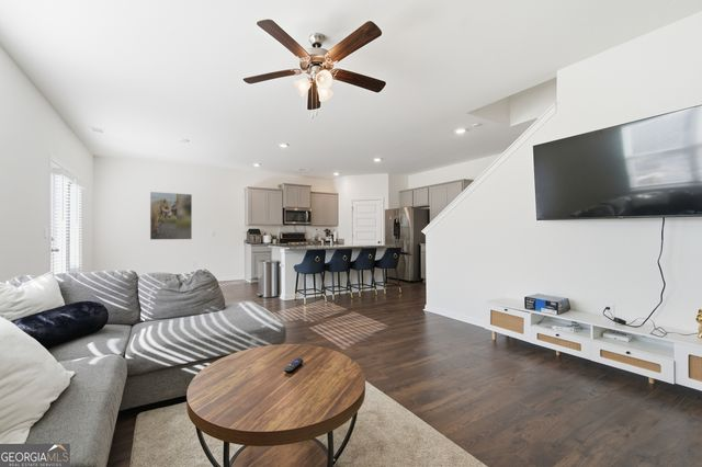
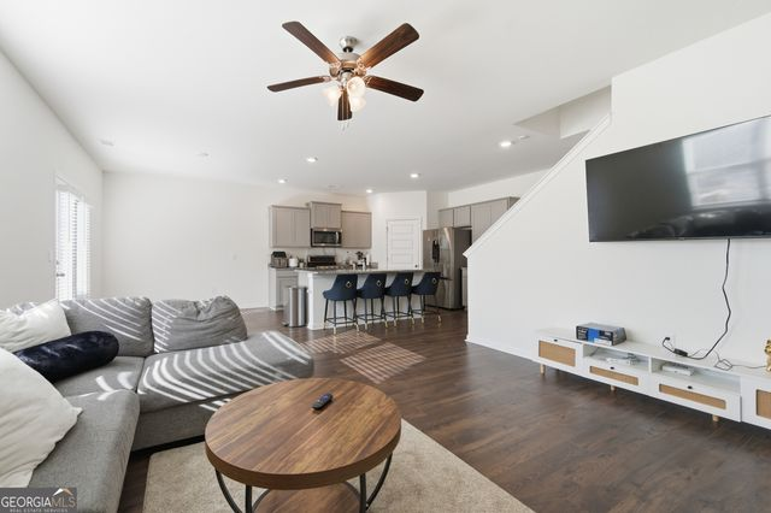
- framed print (171, 216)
